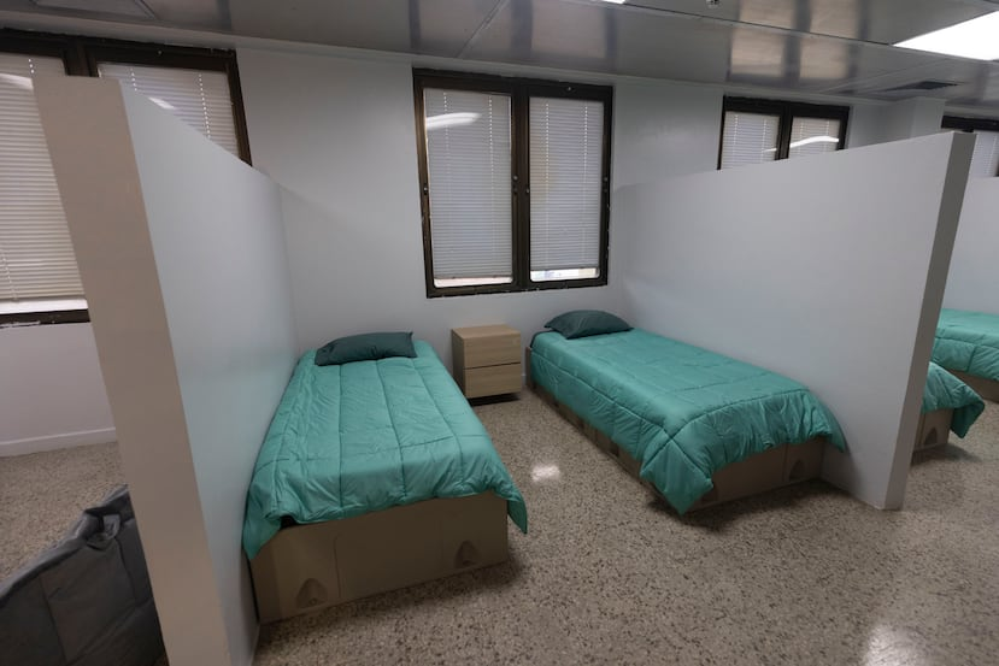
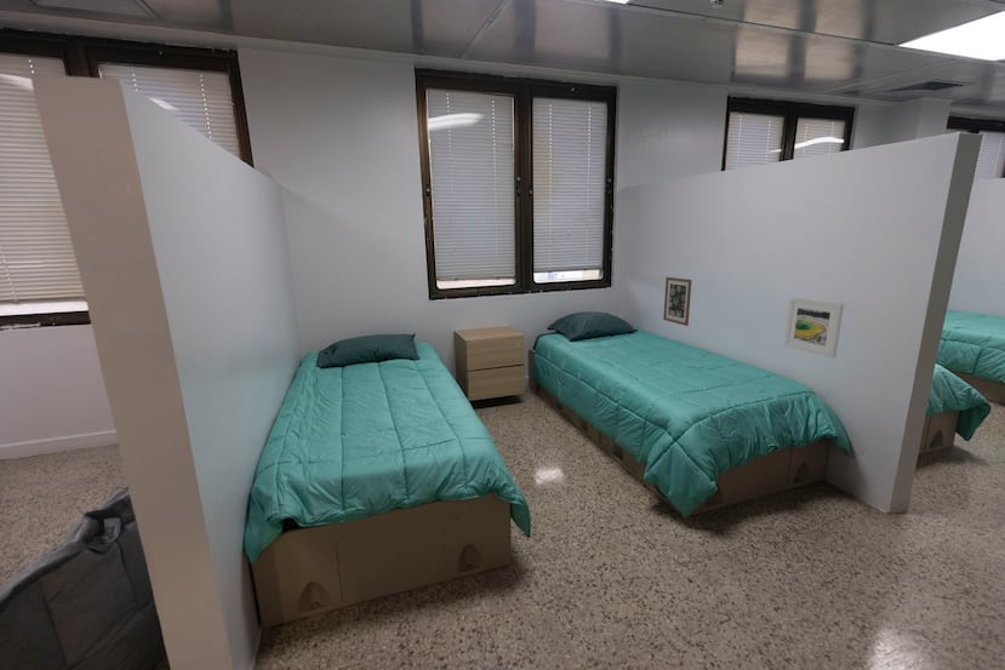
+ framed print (811, 326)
+ wall art (676, 300)
